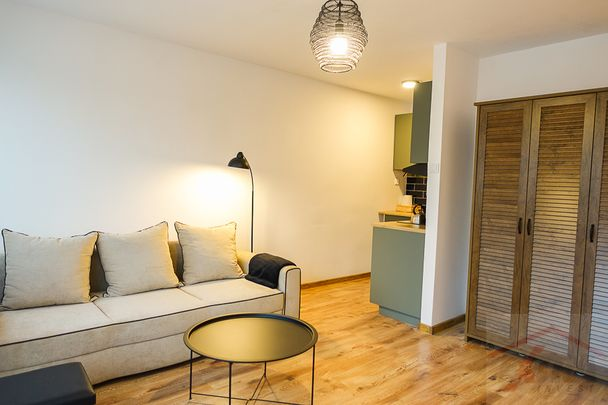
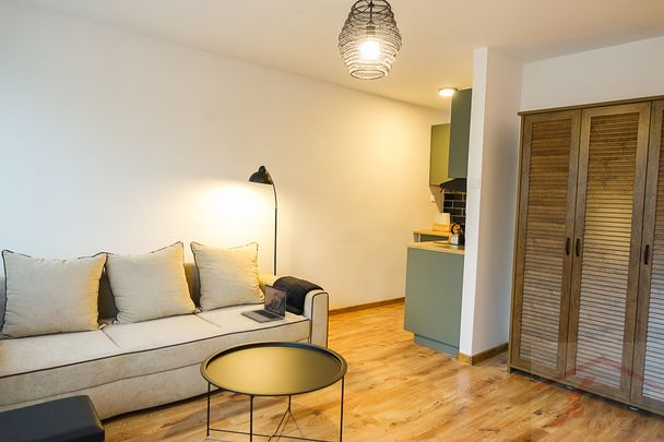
+ laptop (264, 301)
